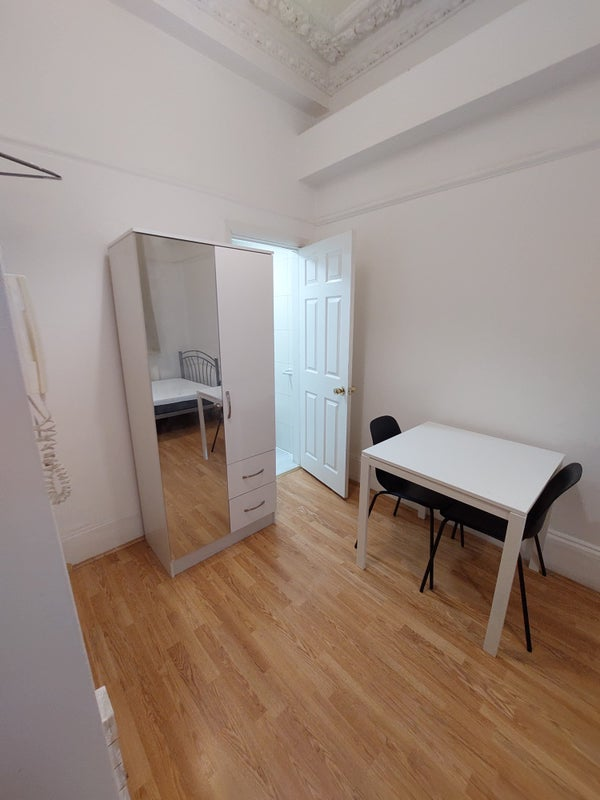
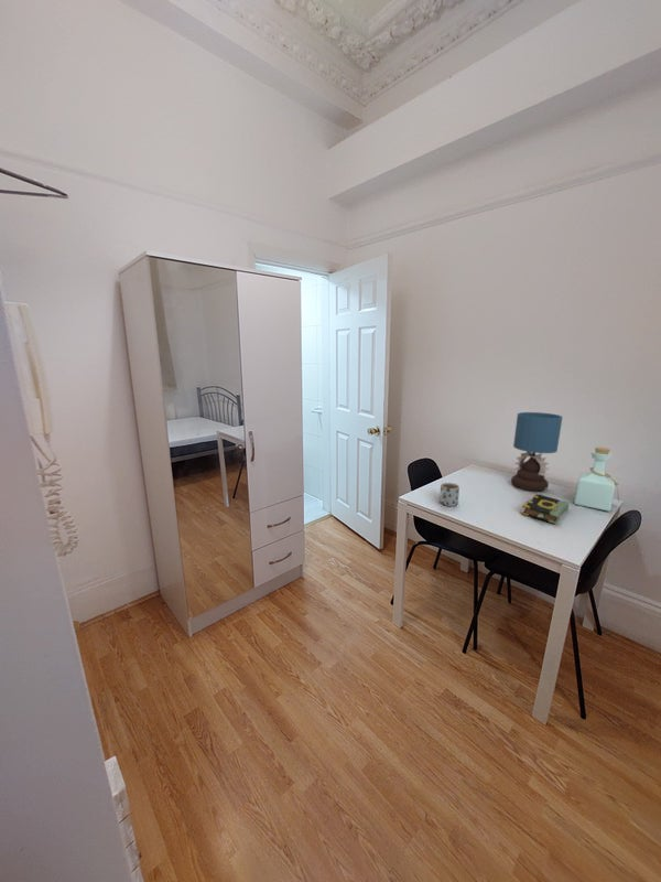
+ book (544, 508)
+ table lamp (533, 451)
+ bottle (600, 476)
+ mug (447, 495)
